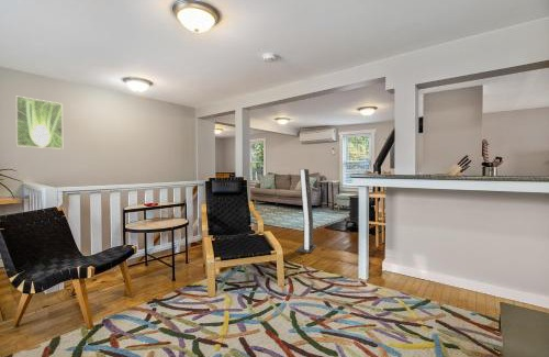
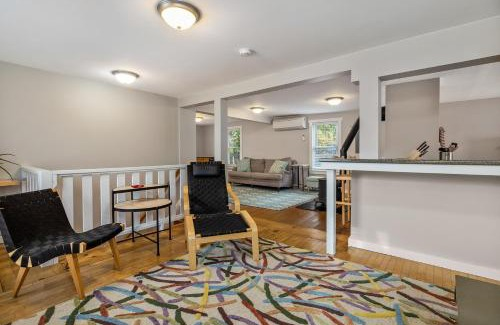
- speaker (306, 209)
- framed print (40, 123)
